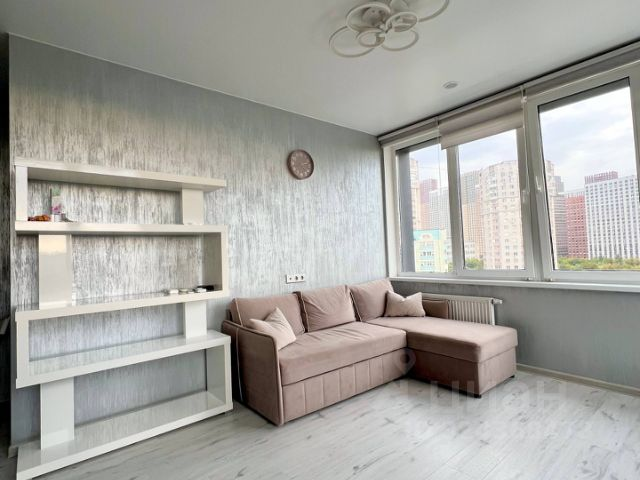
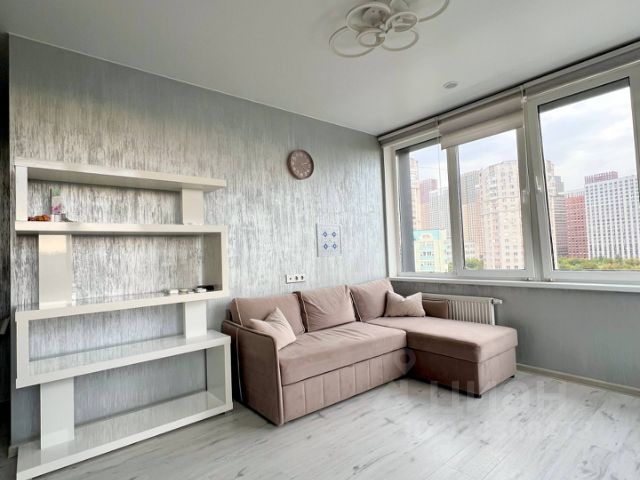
+ wall art (329, 240)
